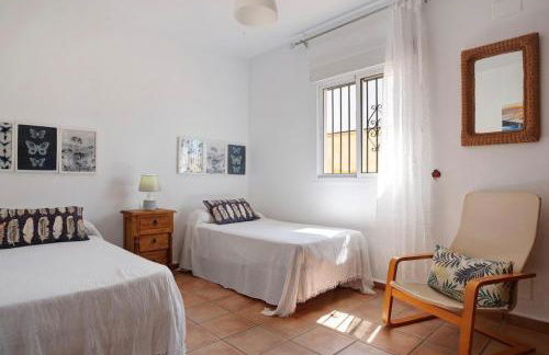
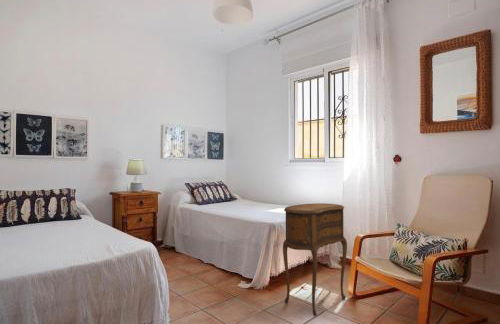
+ side table (313, 253)
